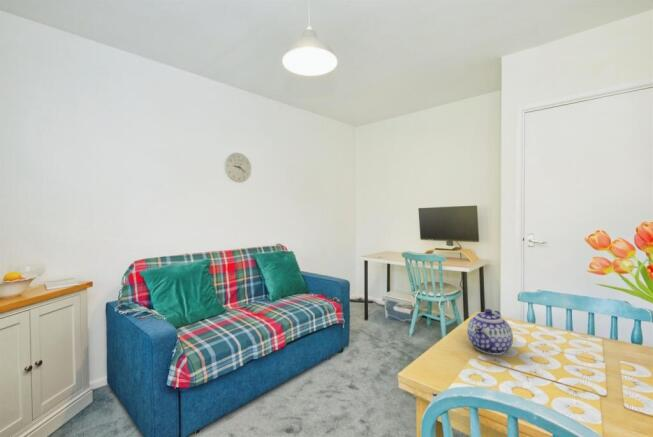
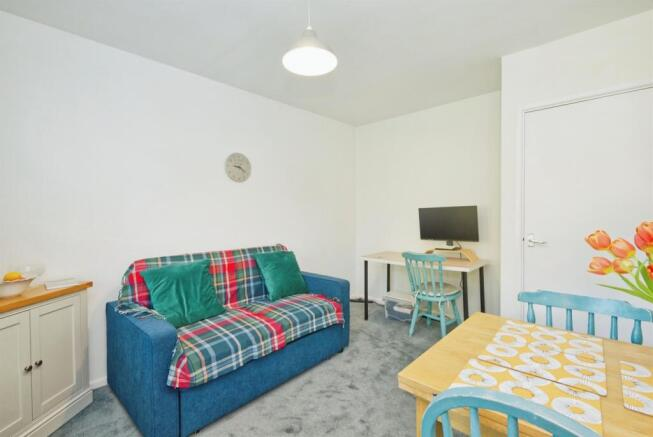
- teapot (489, 329)
